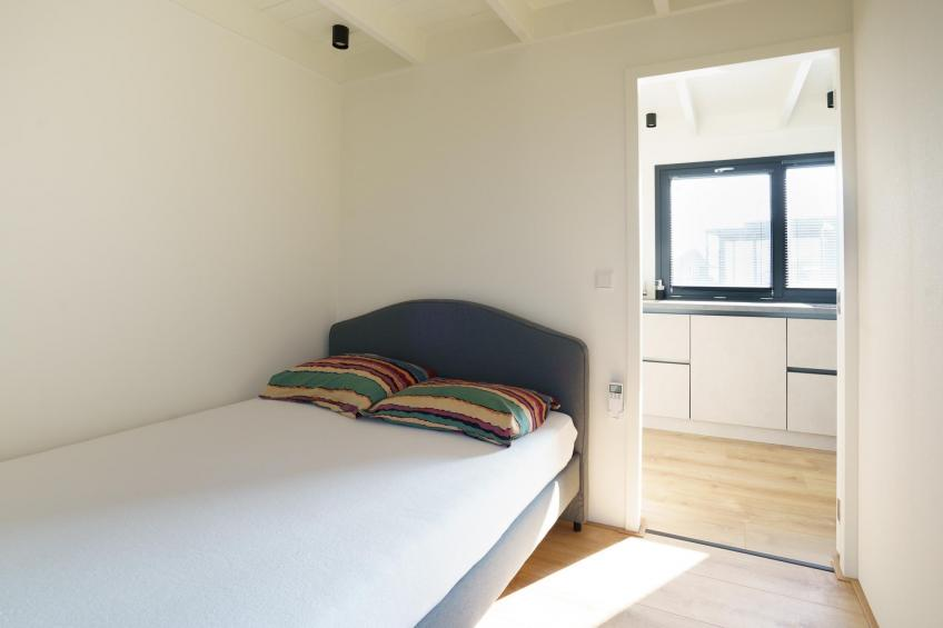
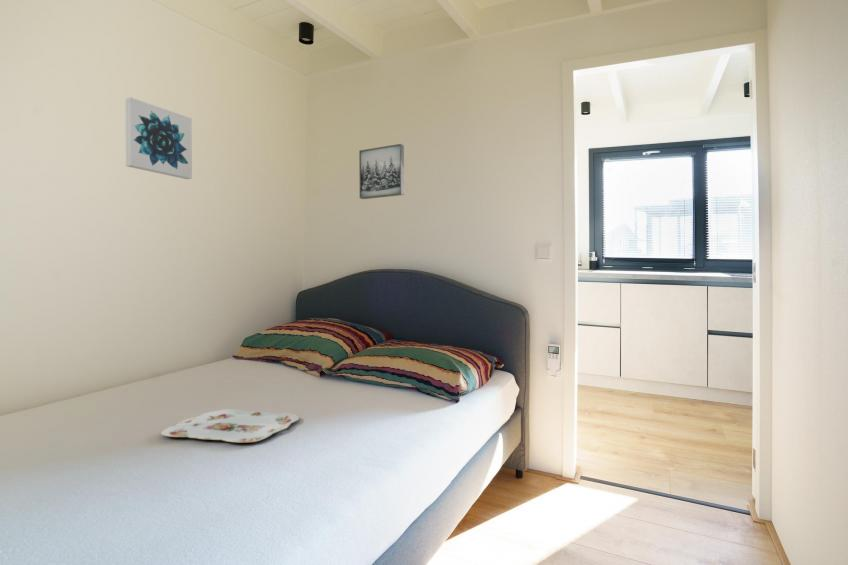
+ serving tray (233, 425)
+ wall art (160, 140)
+ wall art (381, 172)
